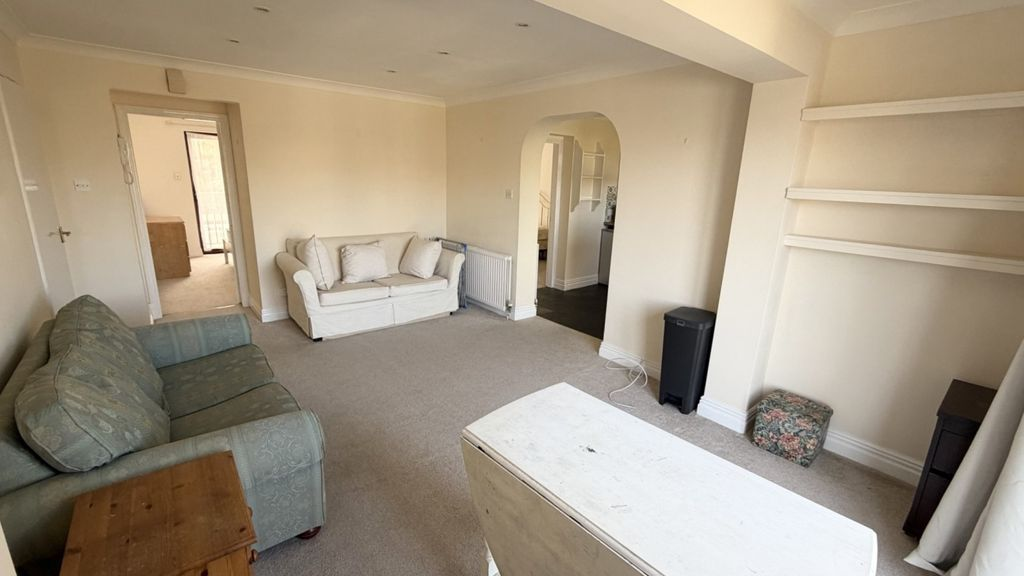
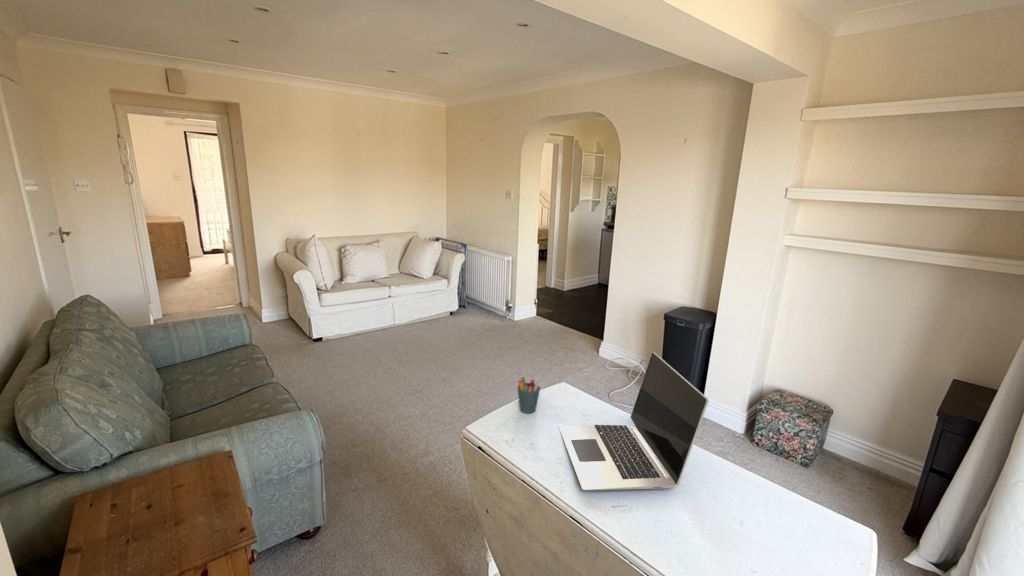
+ pen holder (528, 392)
+ laptop (631, 414)
